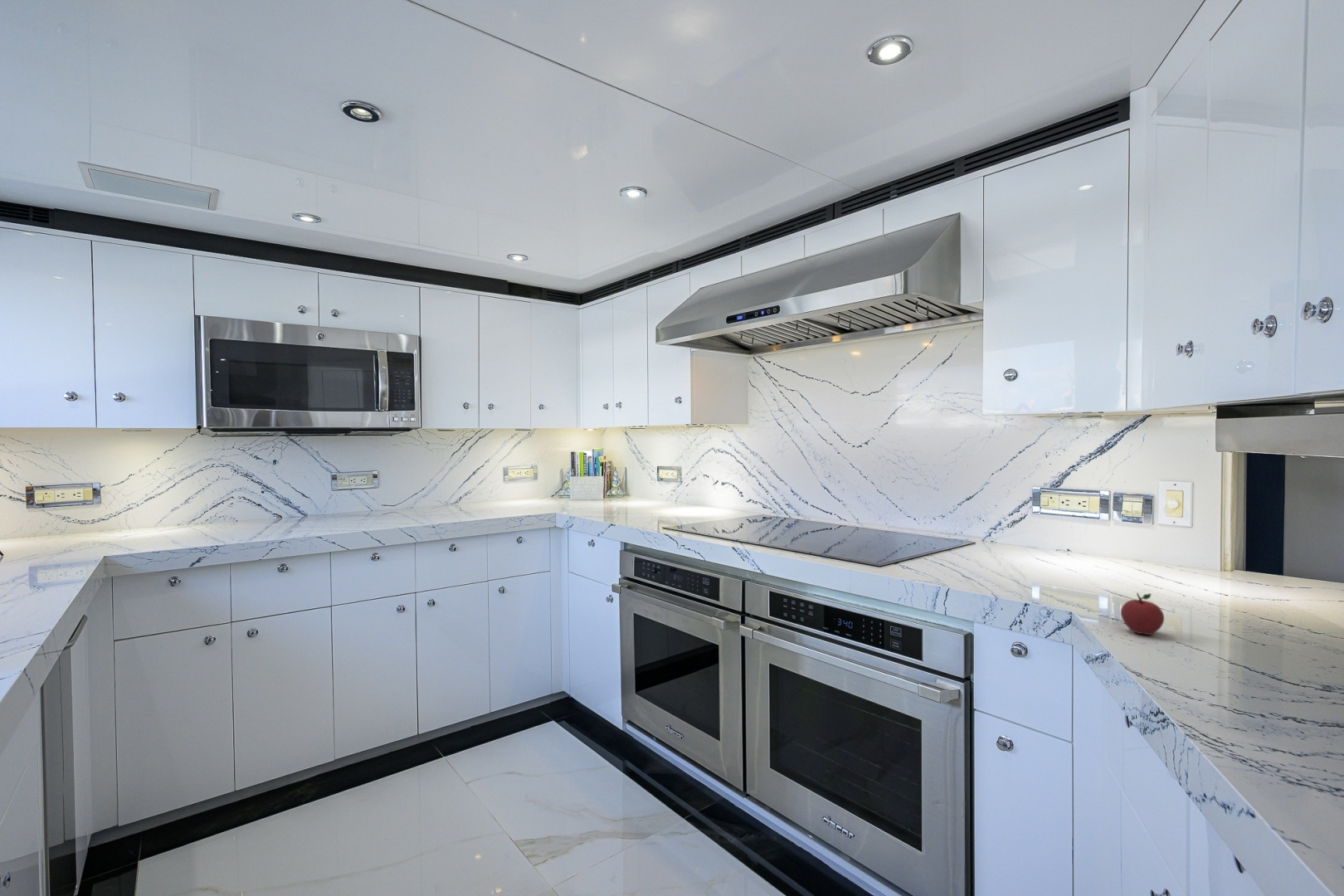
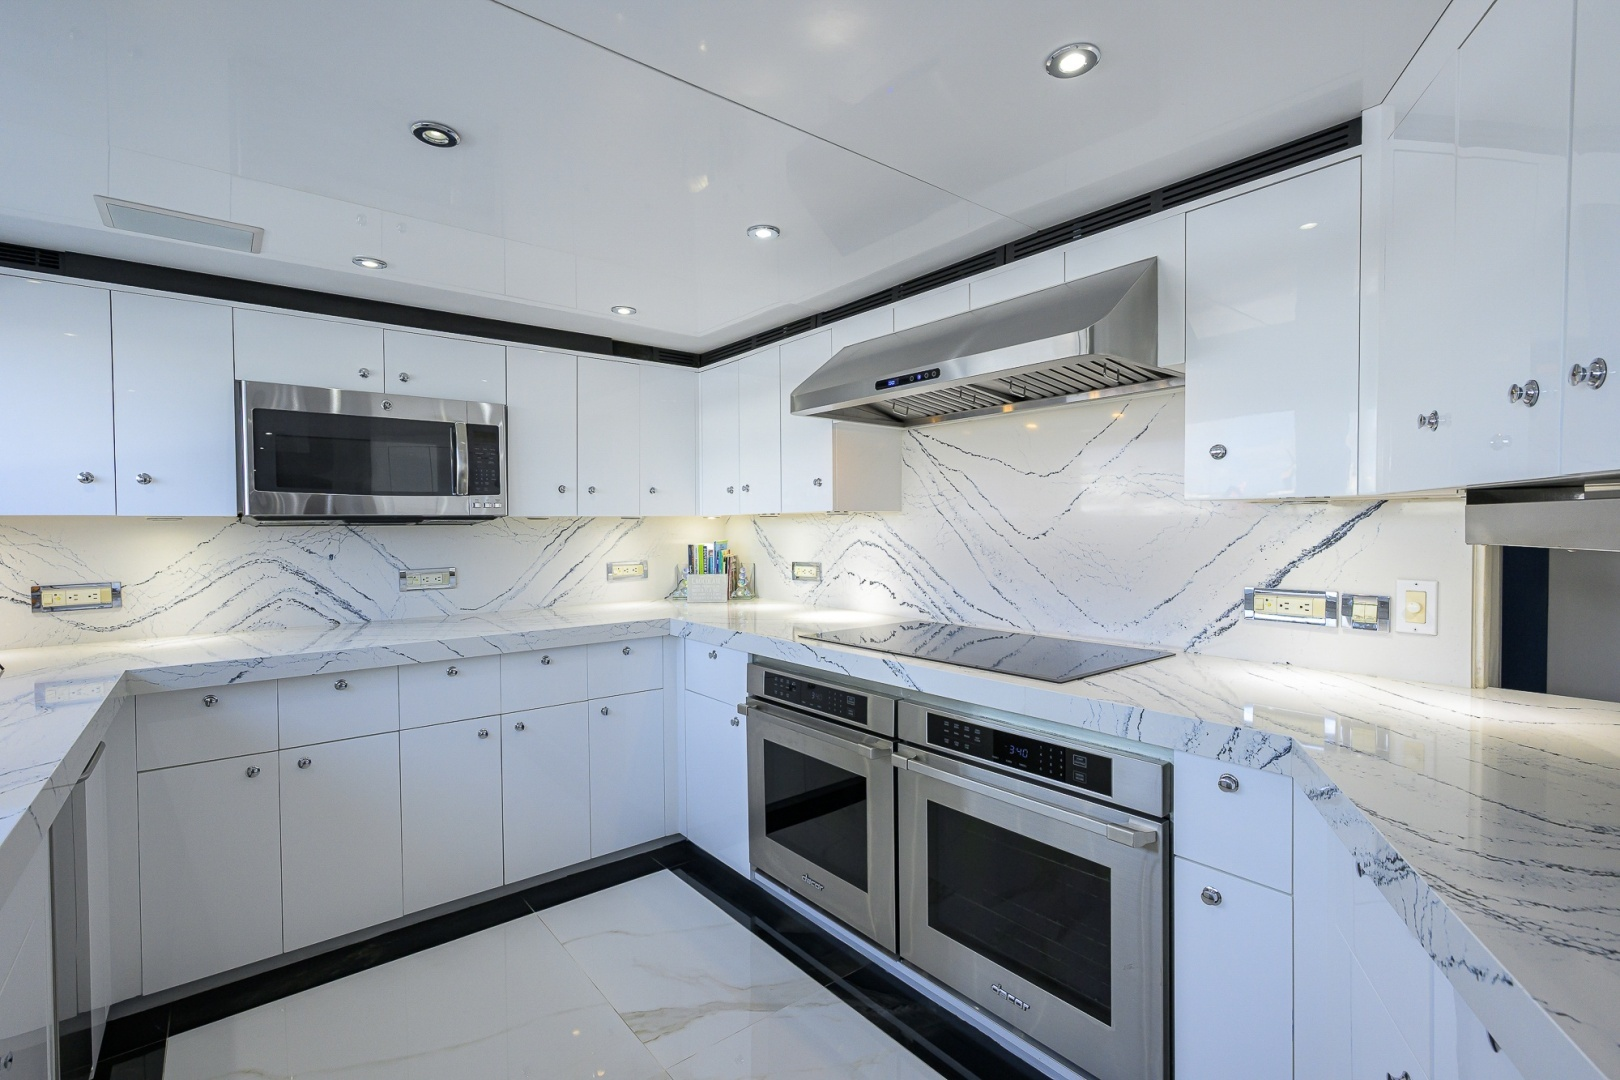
- apple (1142, 611)
